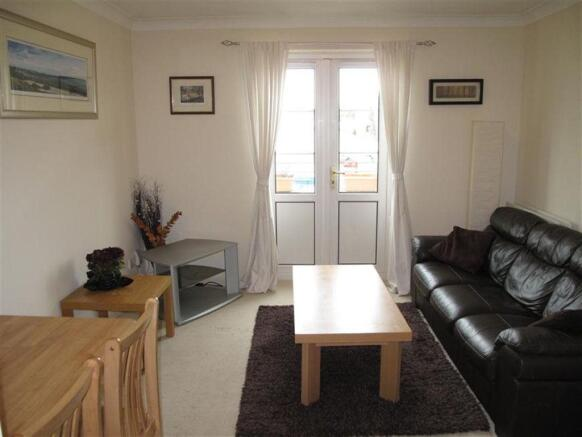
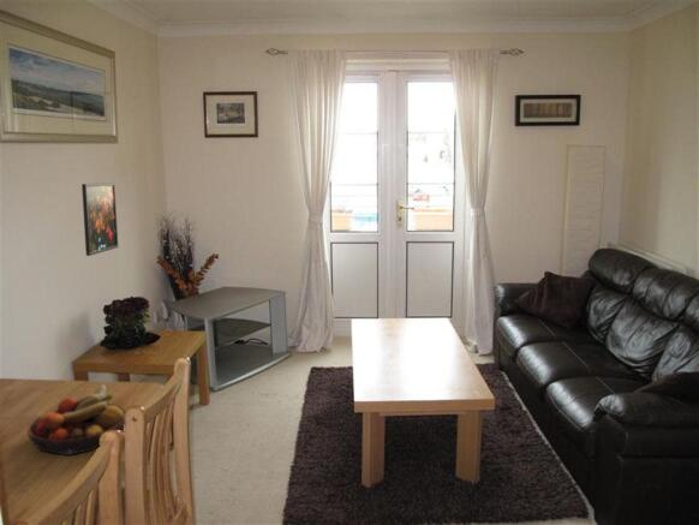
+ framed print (101, 217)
+ fruit bowl (78, 416)
